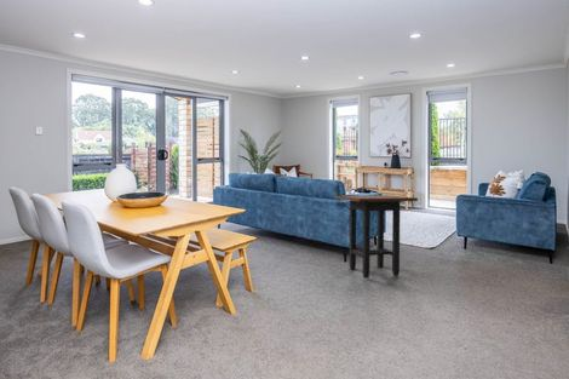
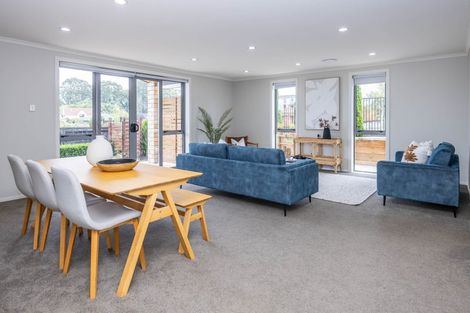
- side table (369, 234)
